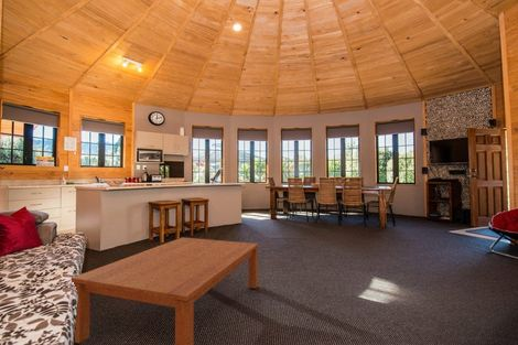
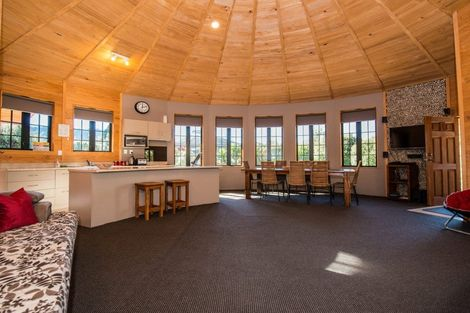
- coffee table (183, 282)
